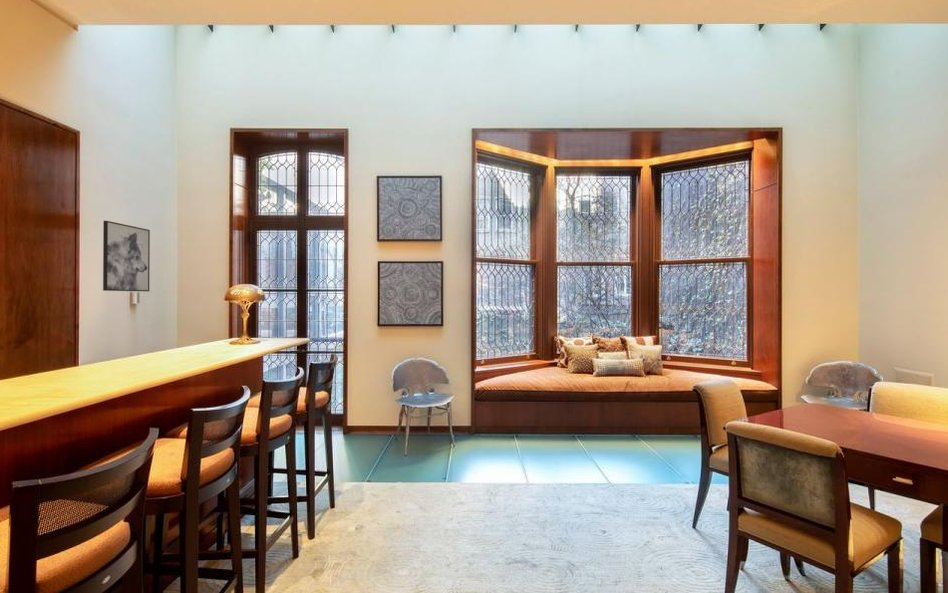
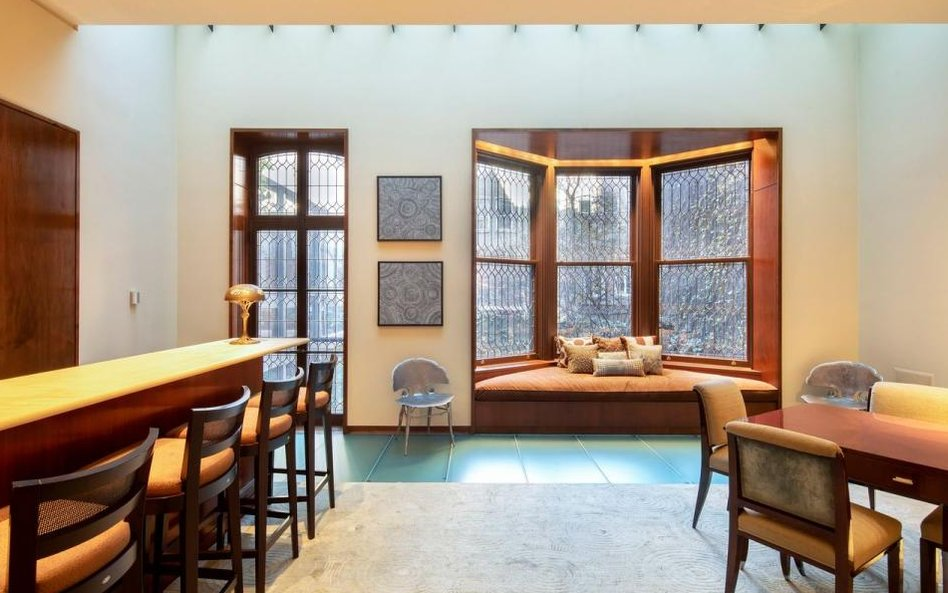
- wall art (127, 258)
